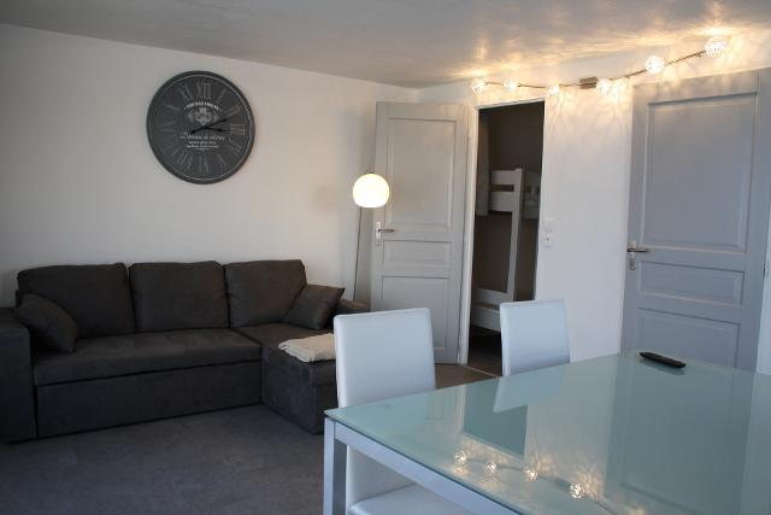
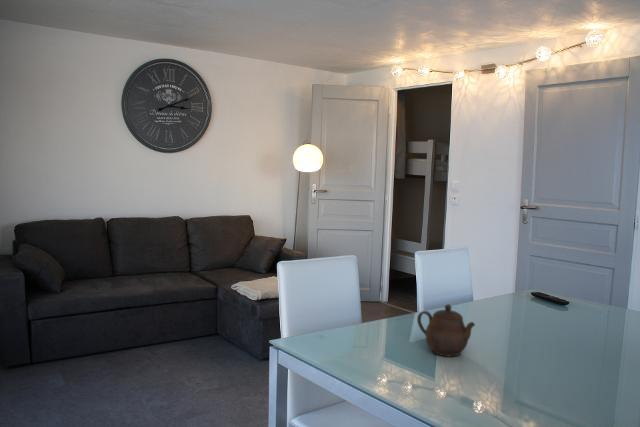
+ teapot (444, 327)
